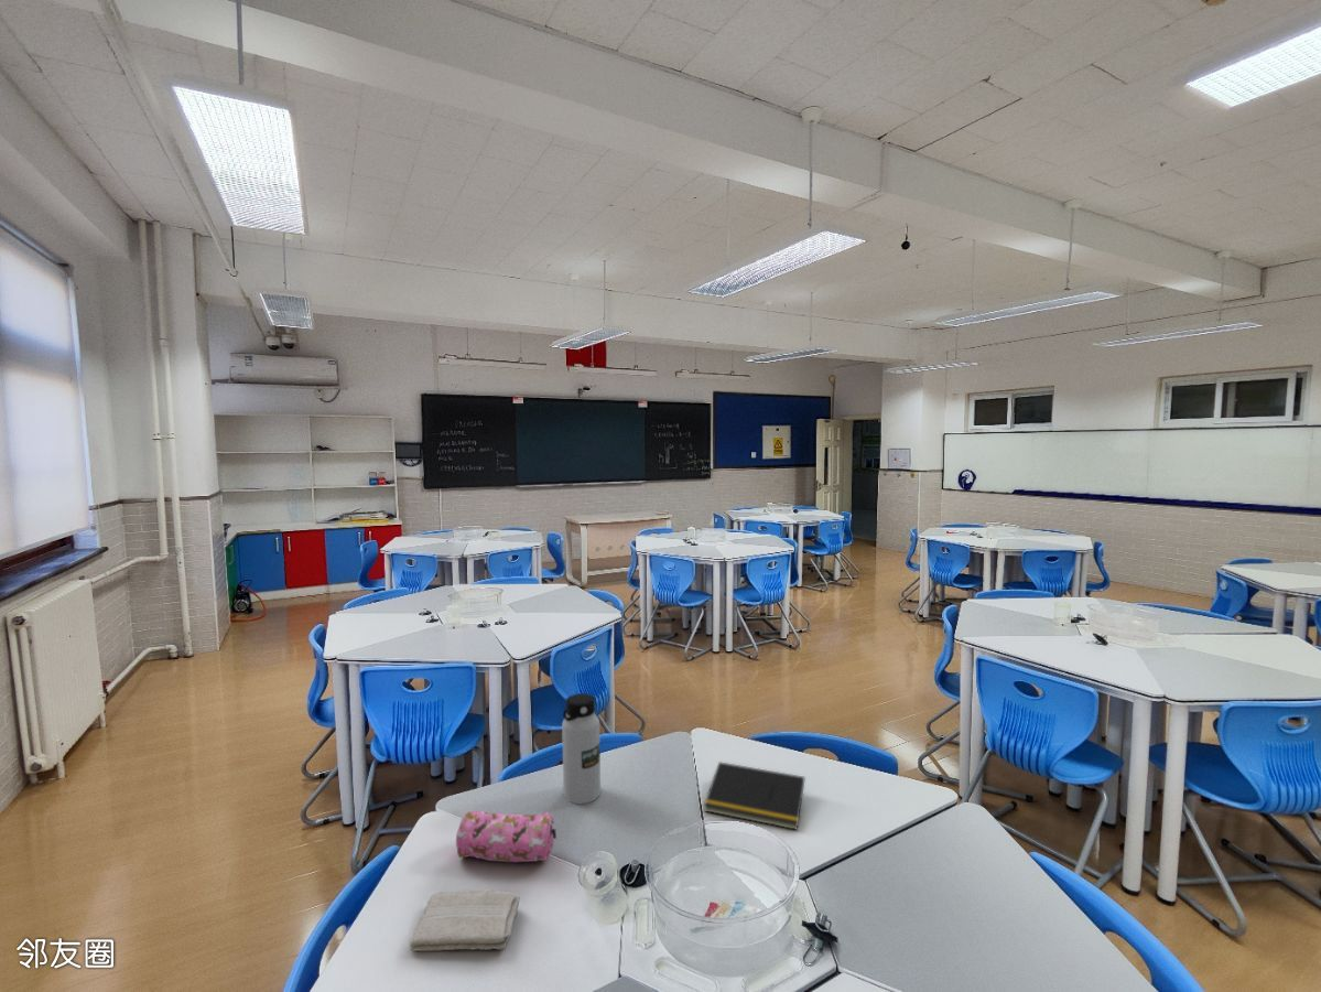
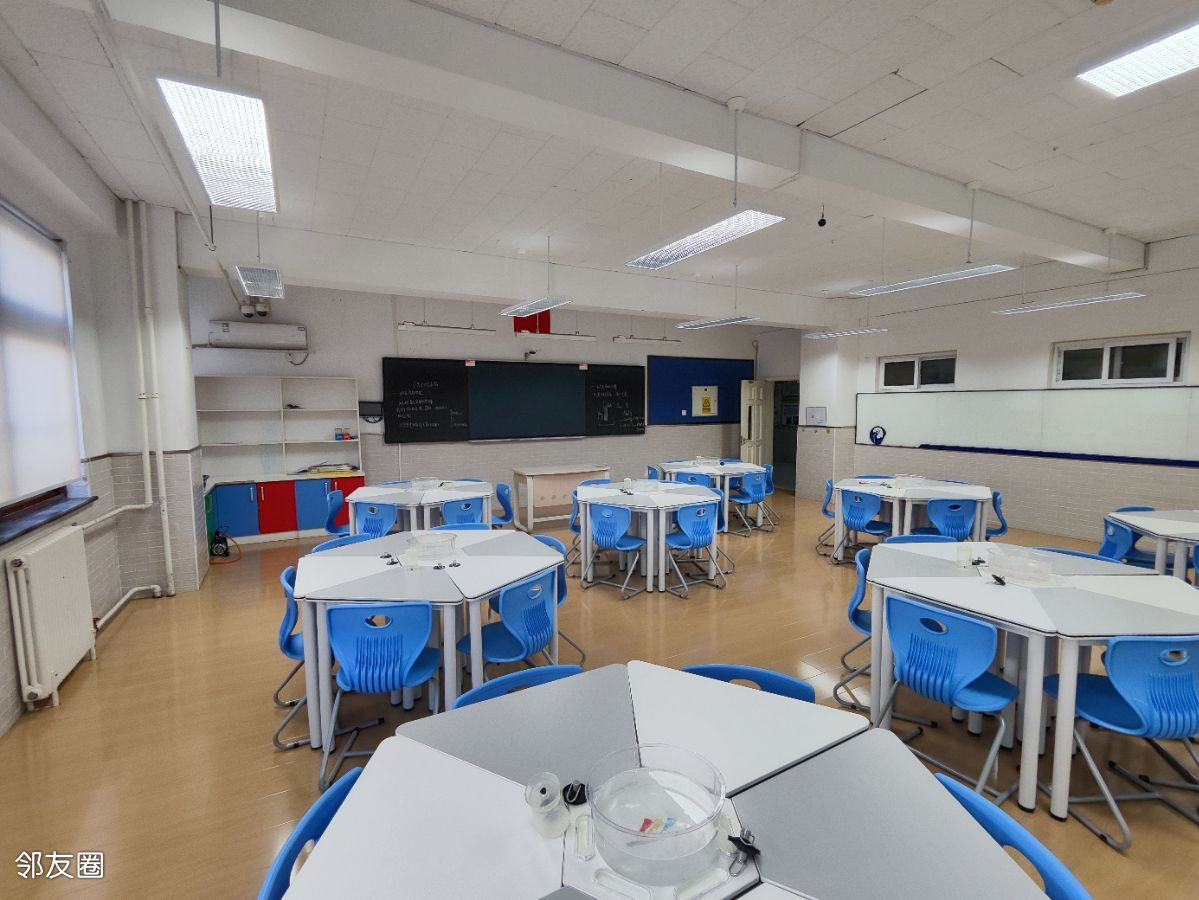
- washcloth (467, 919)
- notepad (755, 792)
- water bottle (581, 746)
- pencil case (505, 834)
